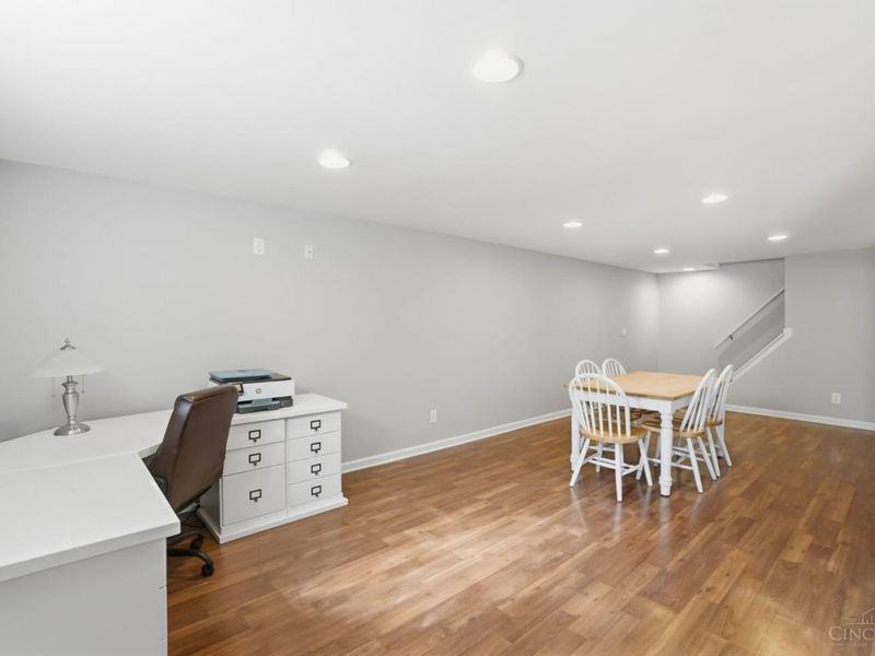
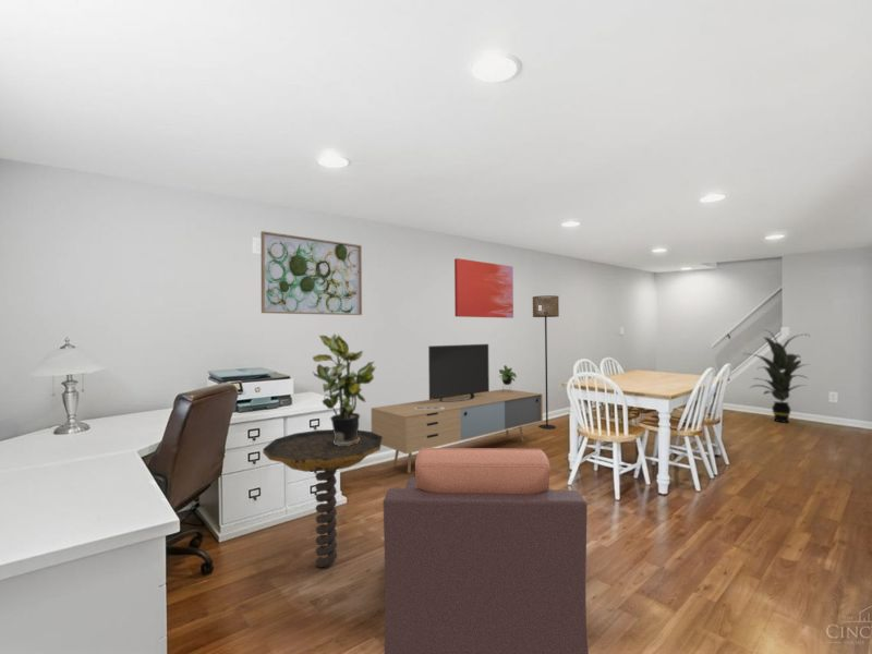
+ floor lamp (546, 361)
+ media console (463, 398)
+ side table (326, 504)
+ armchair (479, 514)
+ indoor plant (776, 375)
+ wall art (485, 290)
+ wall art (315, 276)
+ potted plant (348, 388)
